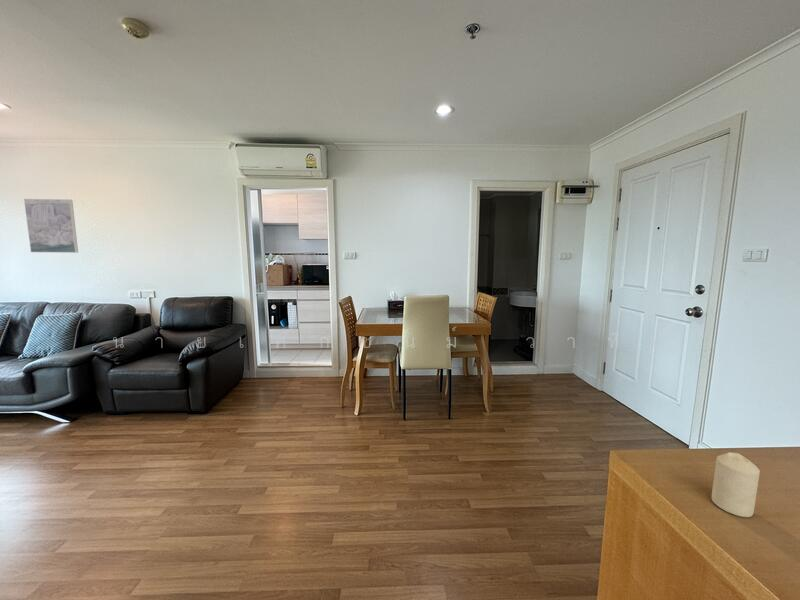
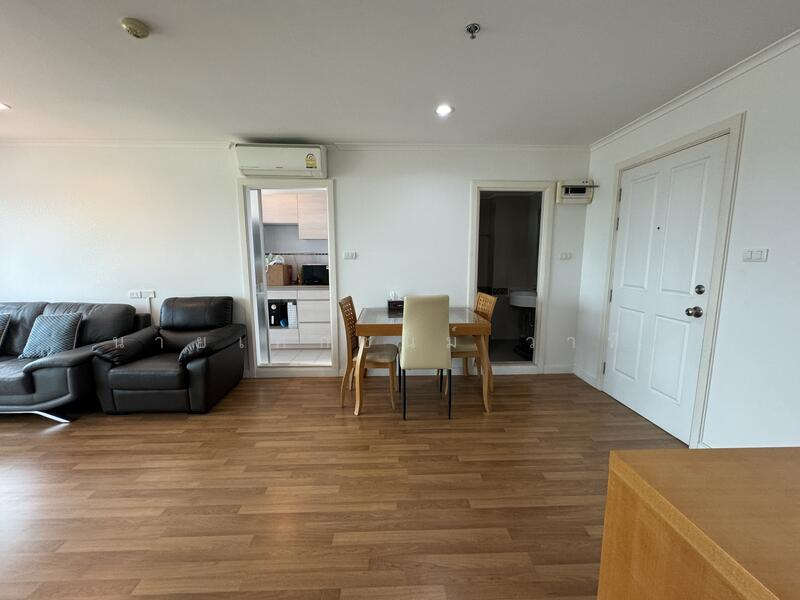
- candle (735, 481)
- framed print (51, 226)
